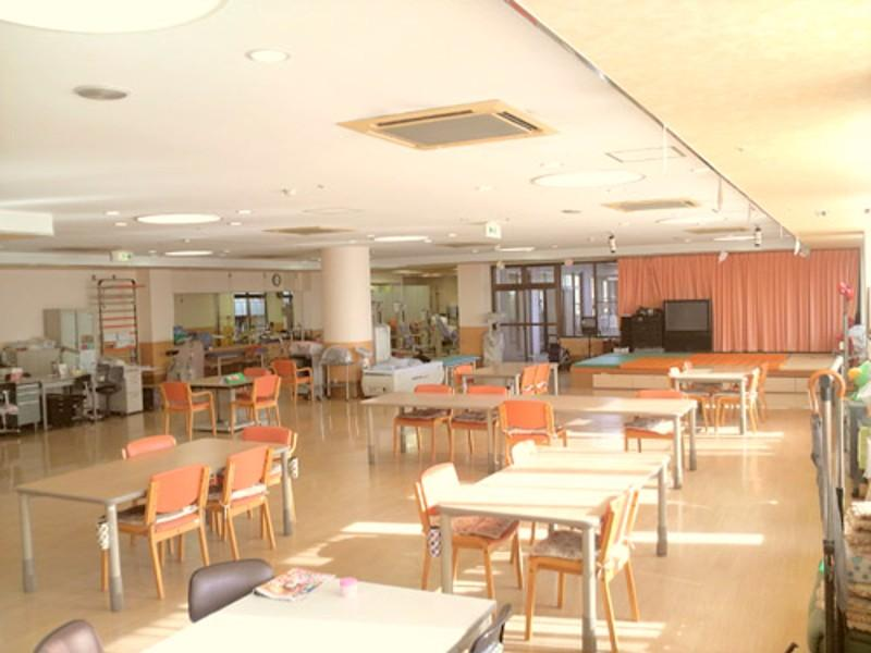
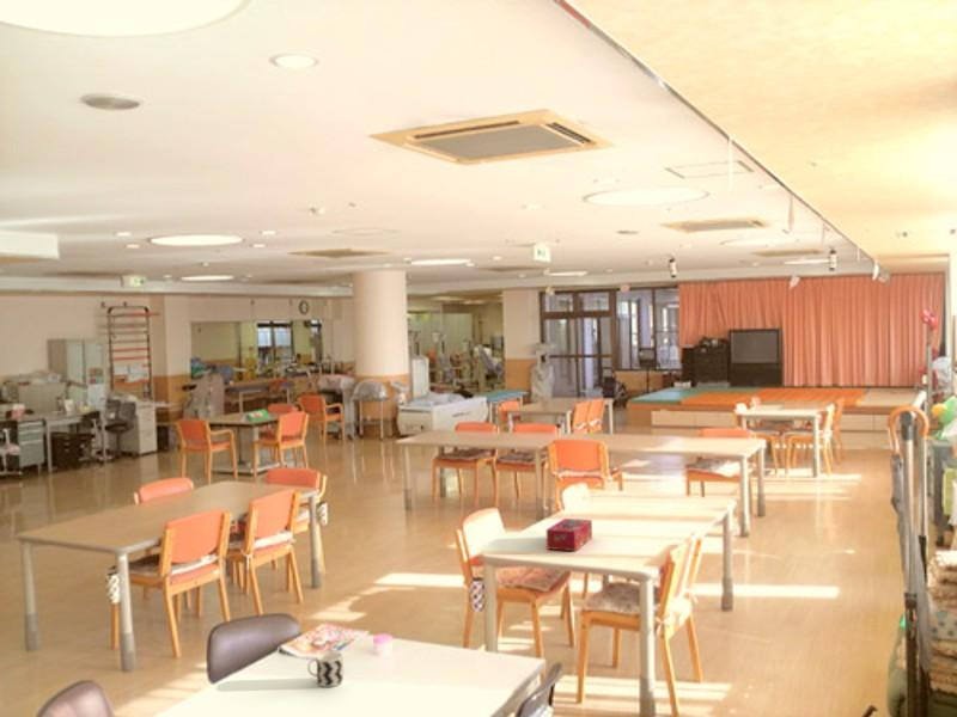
+ tissue box (569, 533)
+ cup (325, 669)
